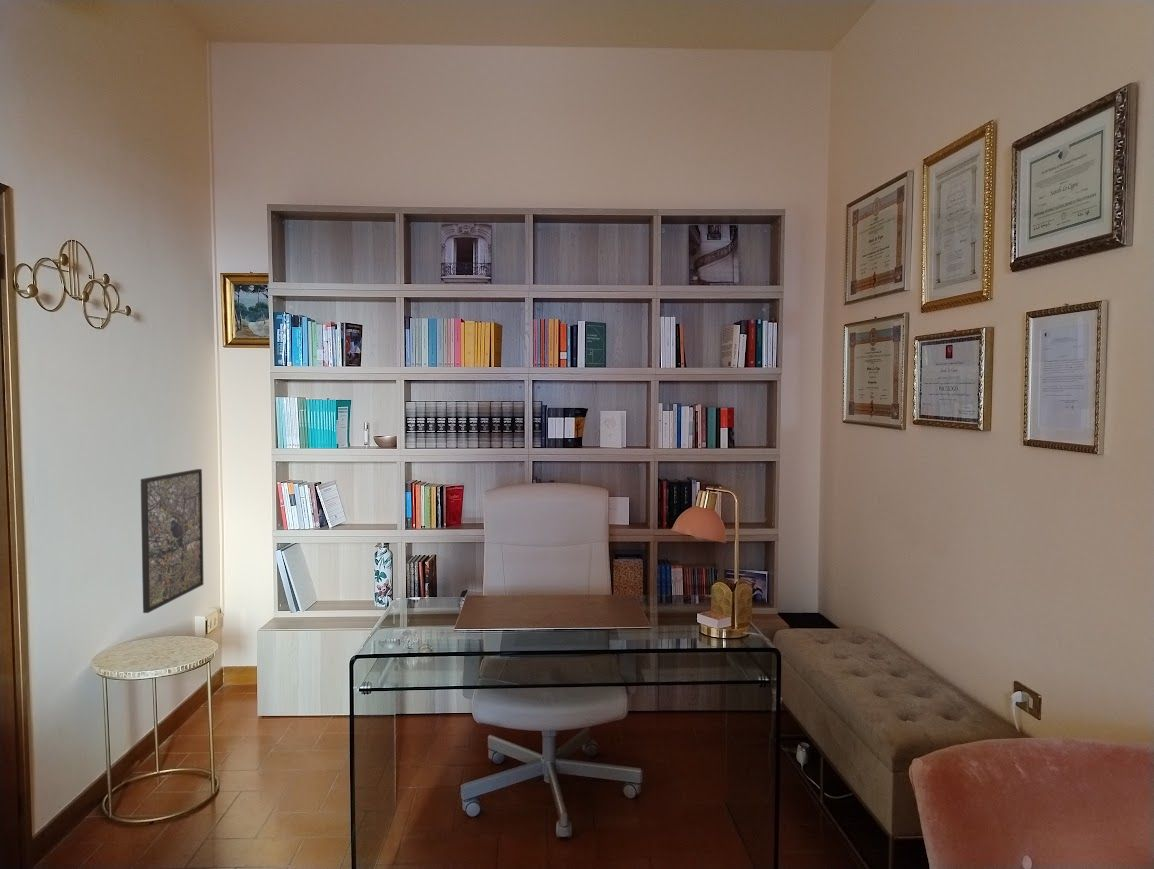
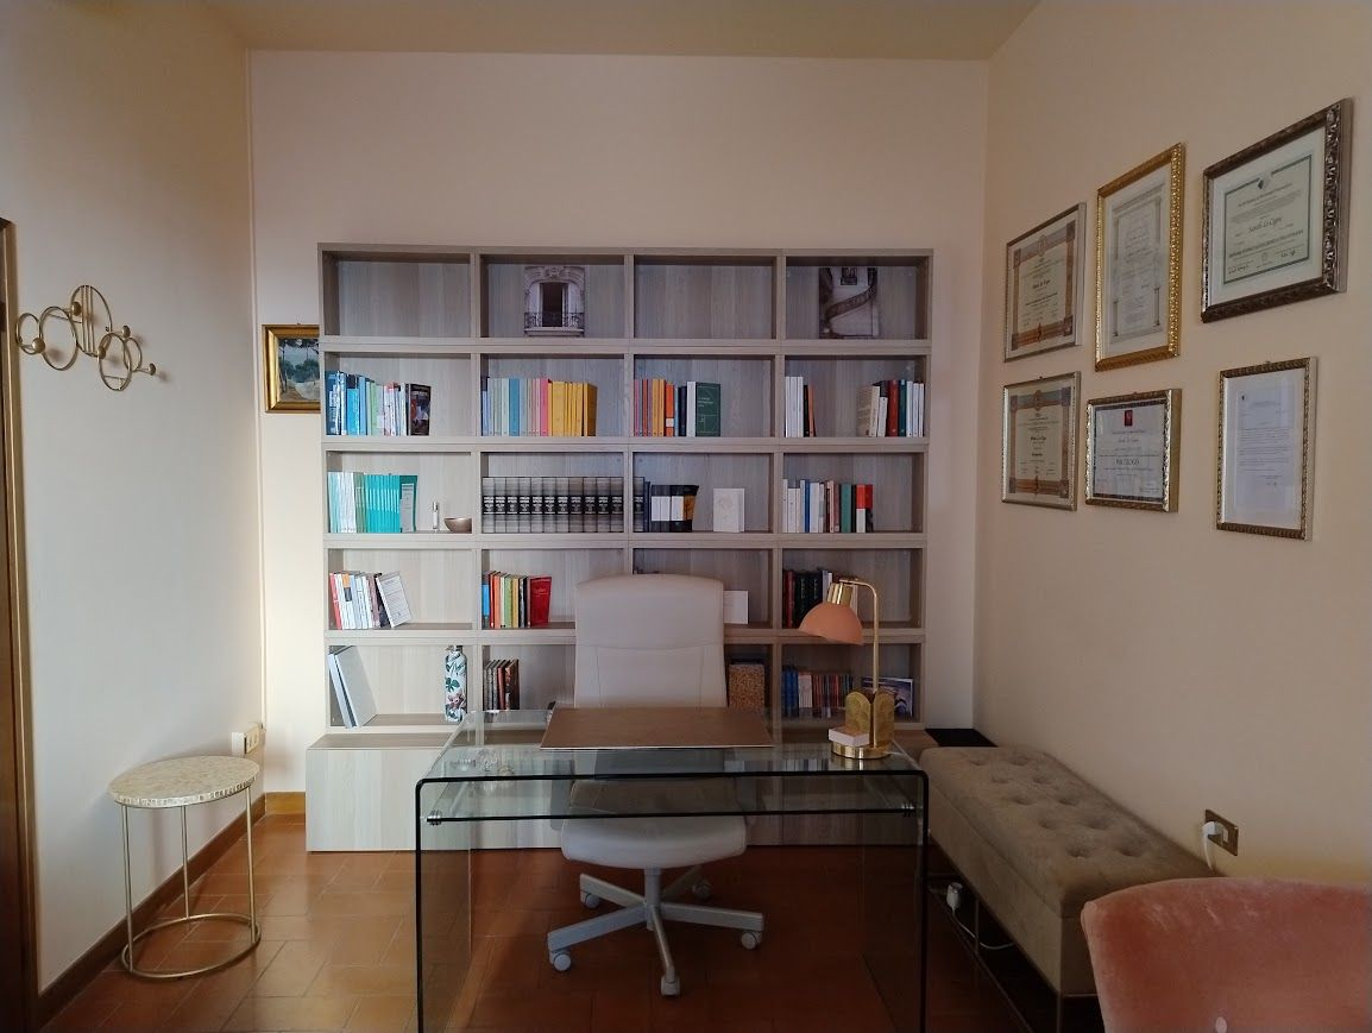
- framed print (174, 536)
